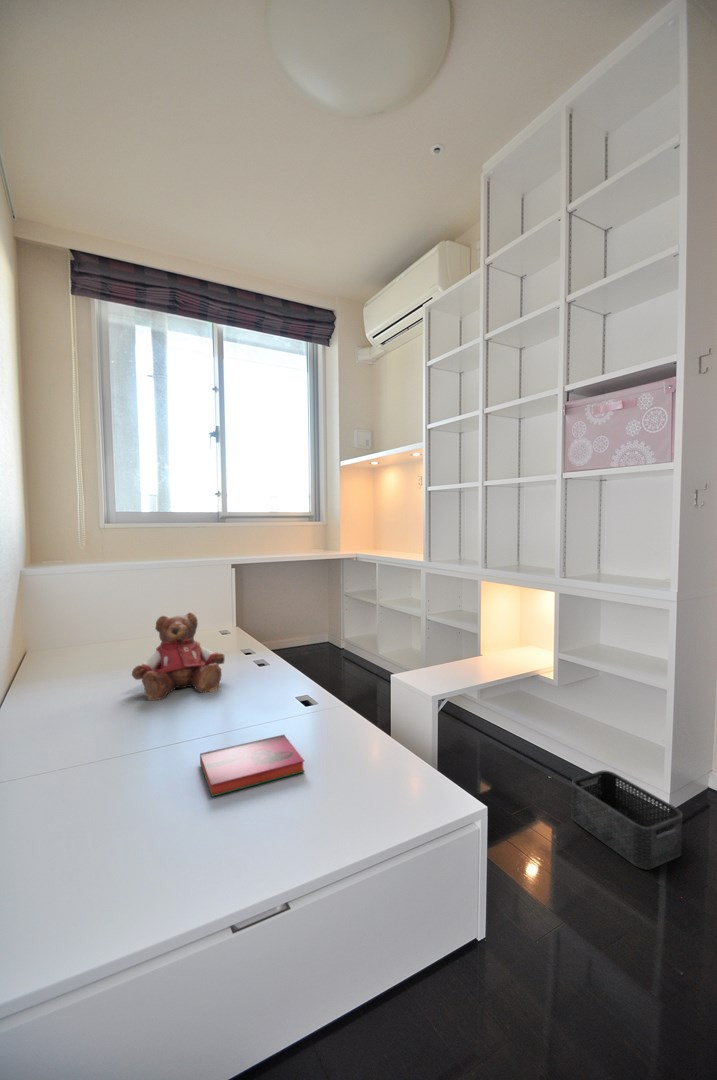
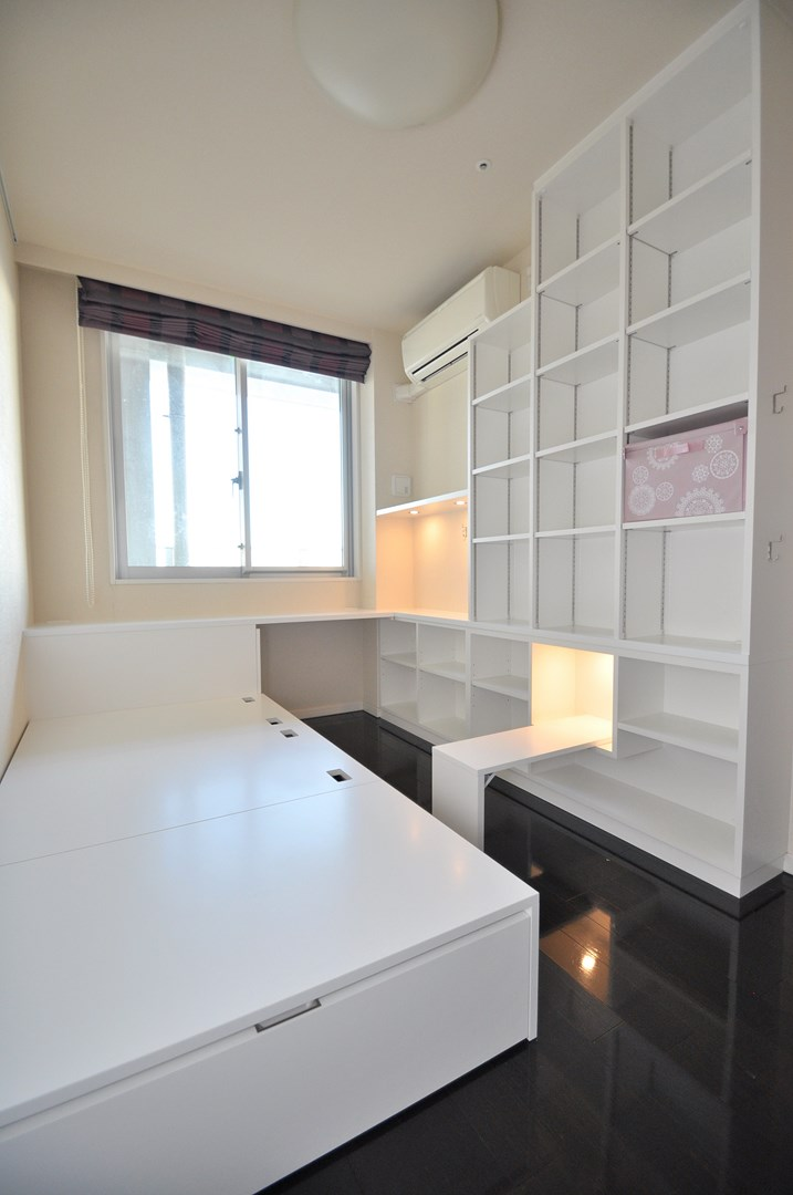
- hardback book (251, 762)
- storage bin (623, 815)
- teddy bear (179, 651)
